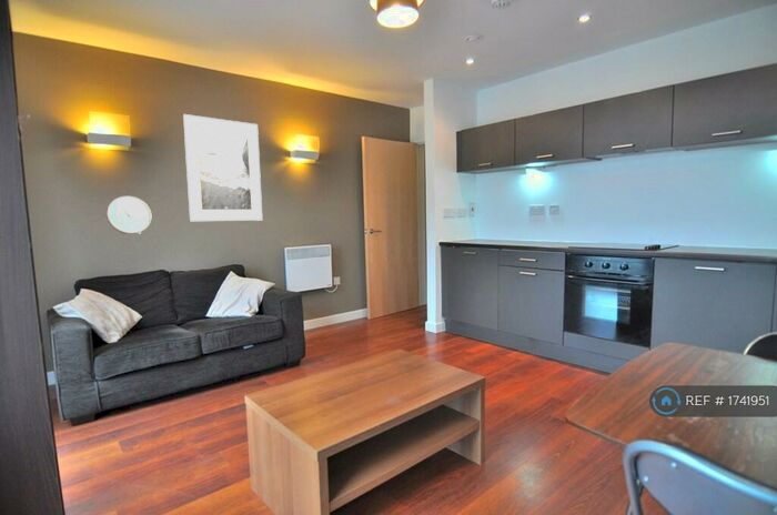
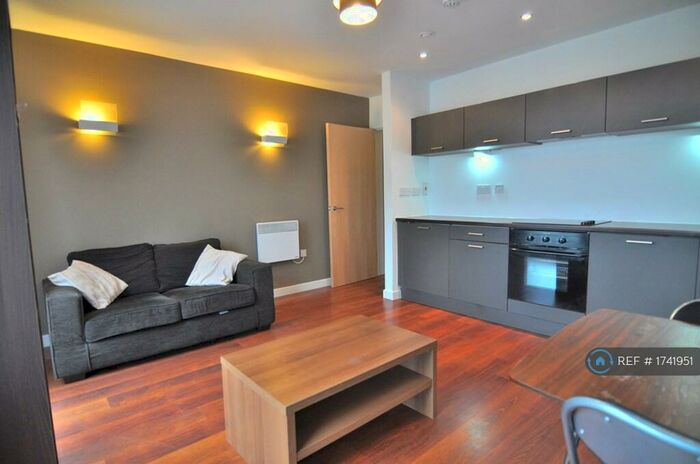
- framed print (225, 170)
- wall clock (129, 214)
